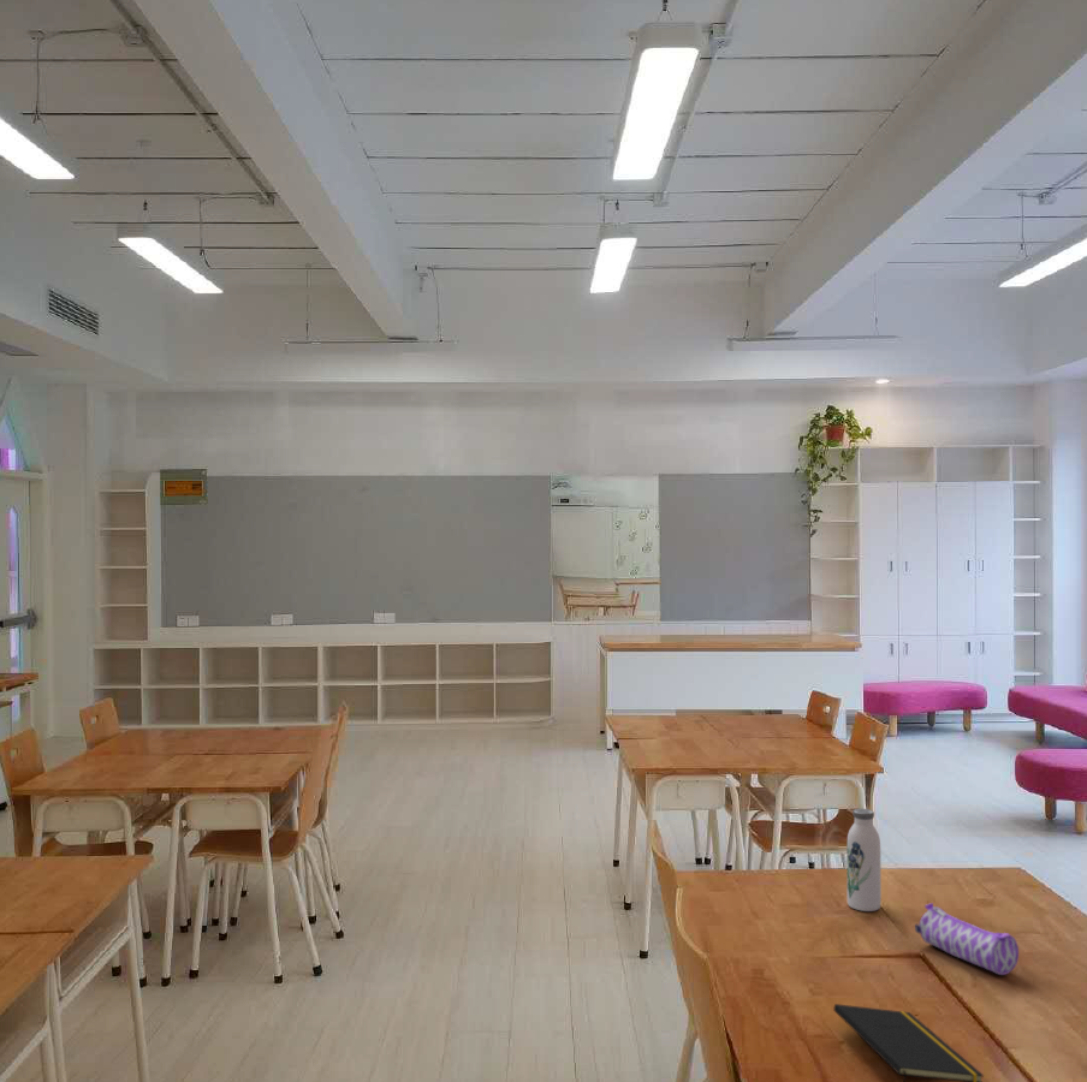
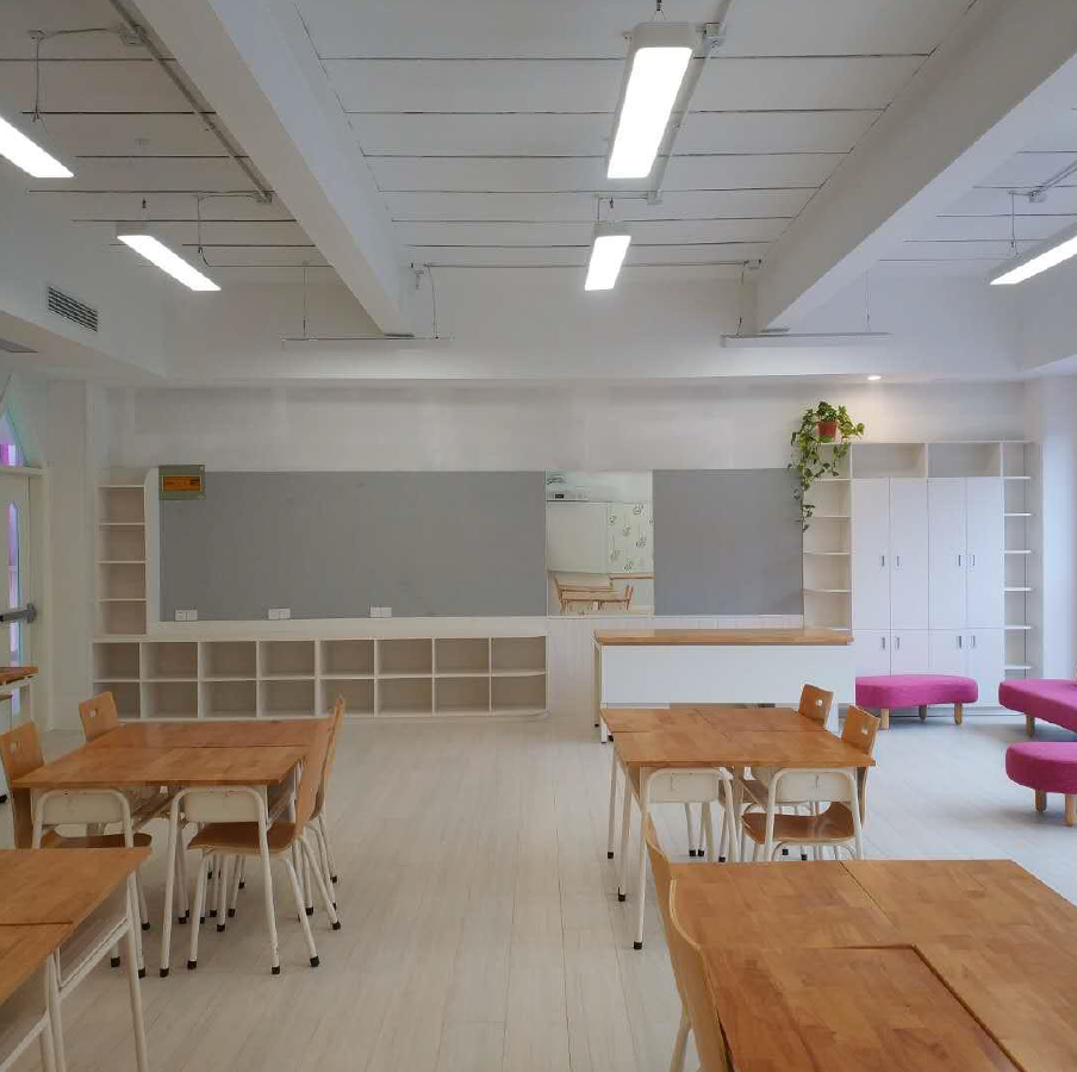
- water bottle (863, 857)
- notepad (904, 1041)
- pencil case (967, 938)
